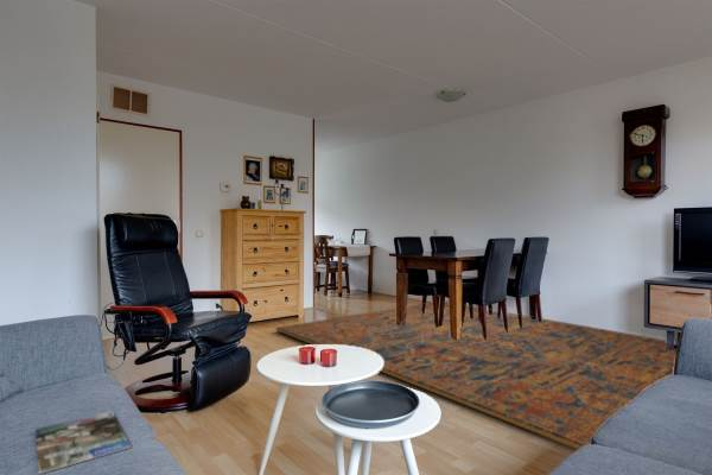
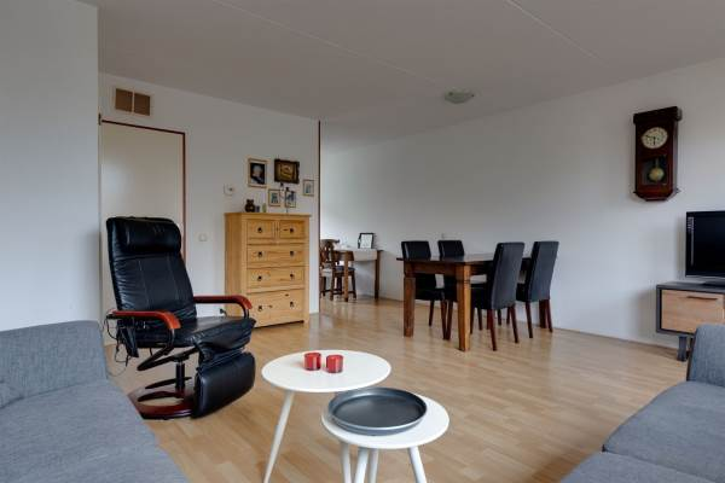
- magazine (81, 437)
- rug (491, 342)
